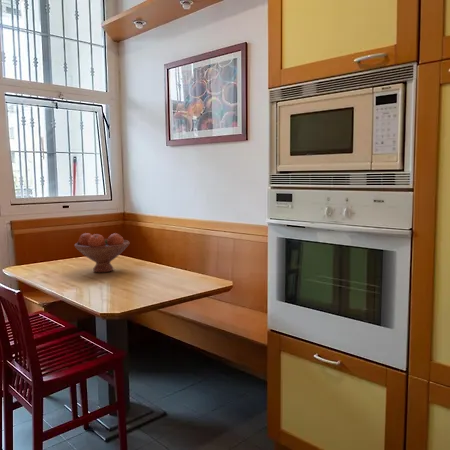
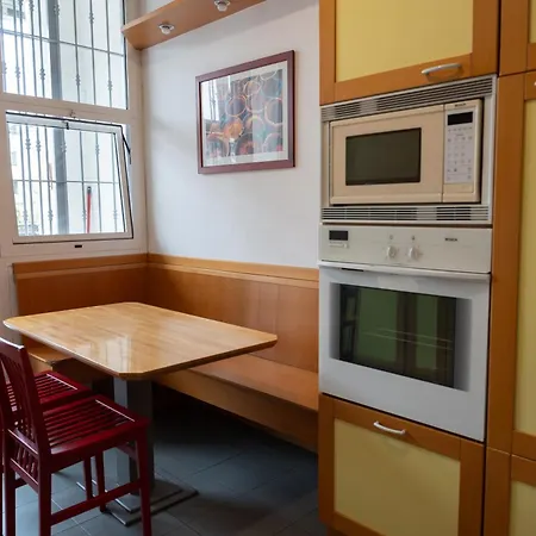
- fruit bowl (102, 251)
